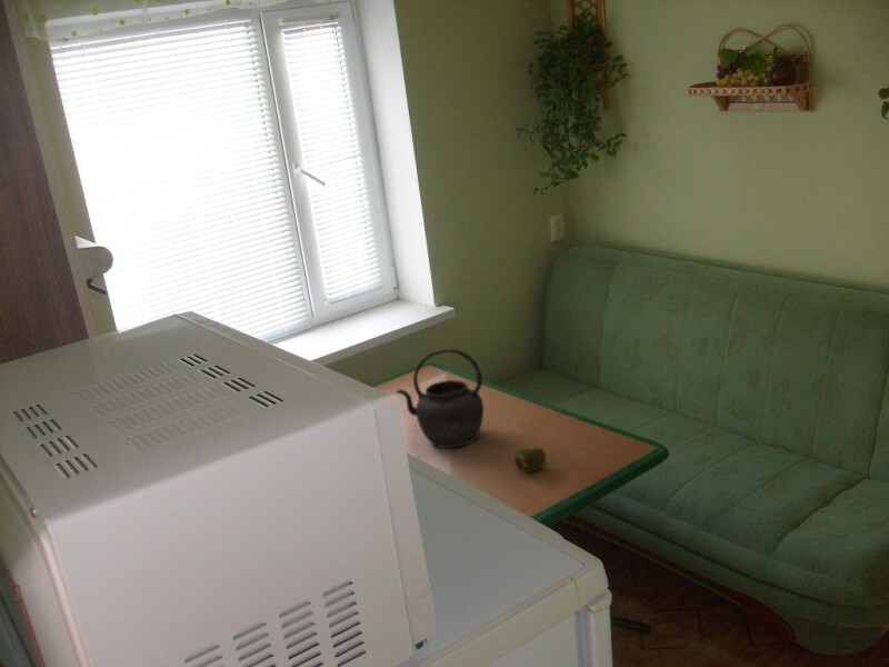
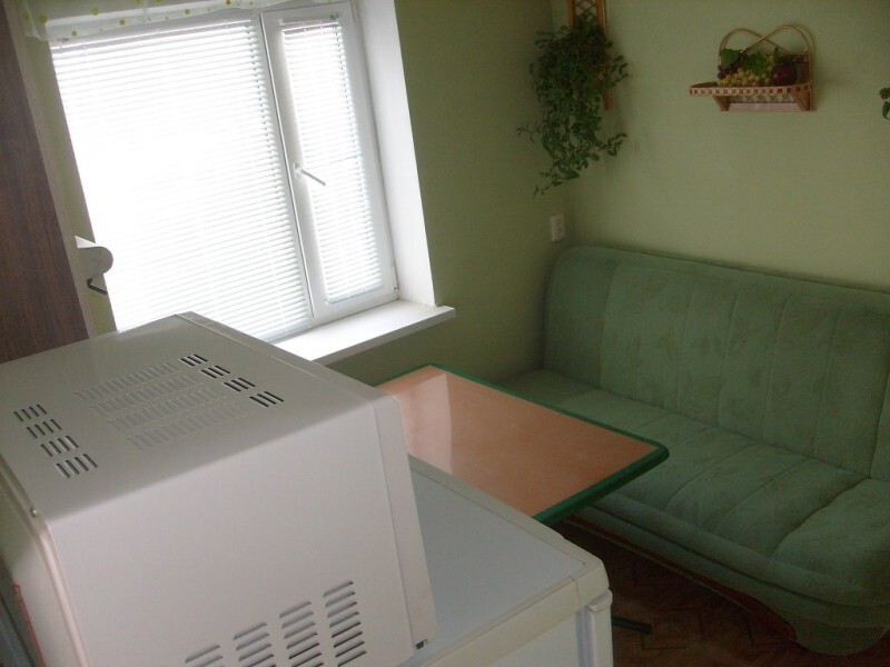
- kettle (440, 396)
- fruit (530, 459)
